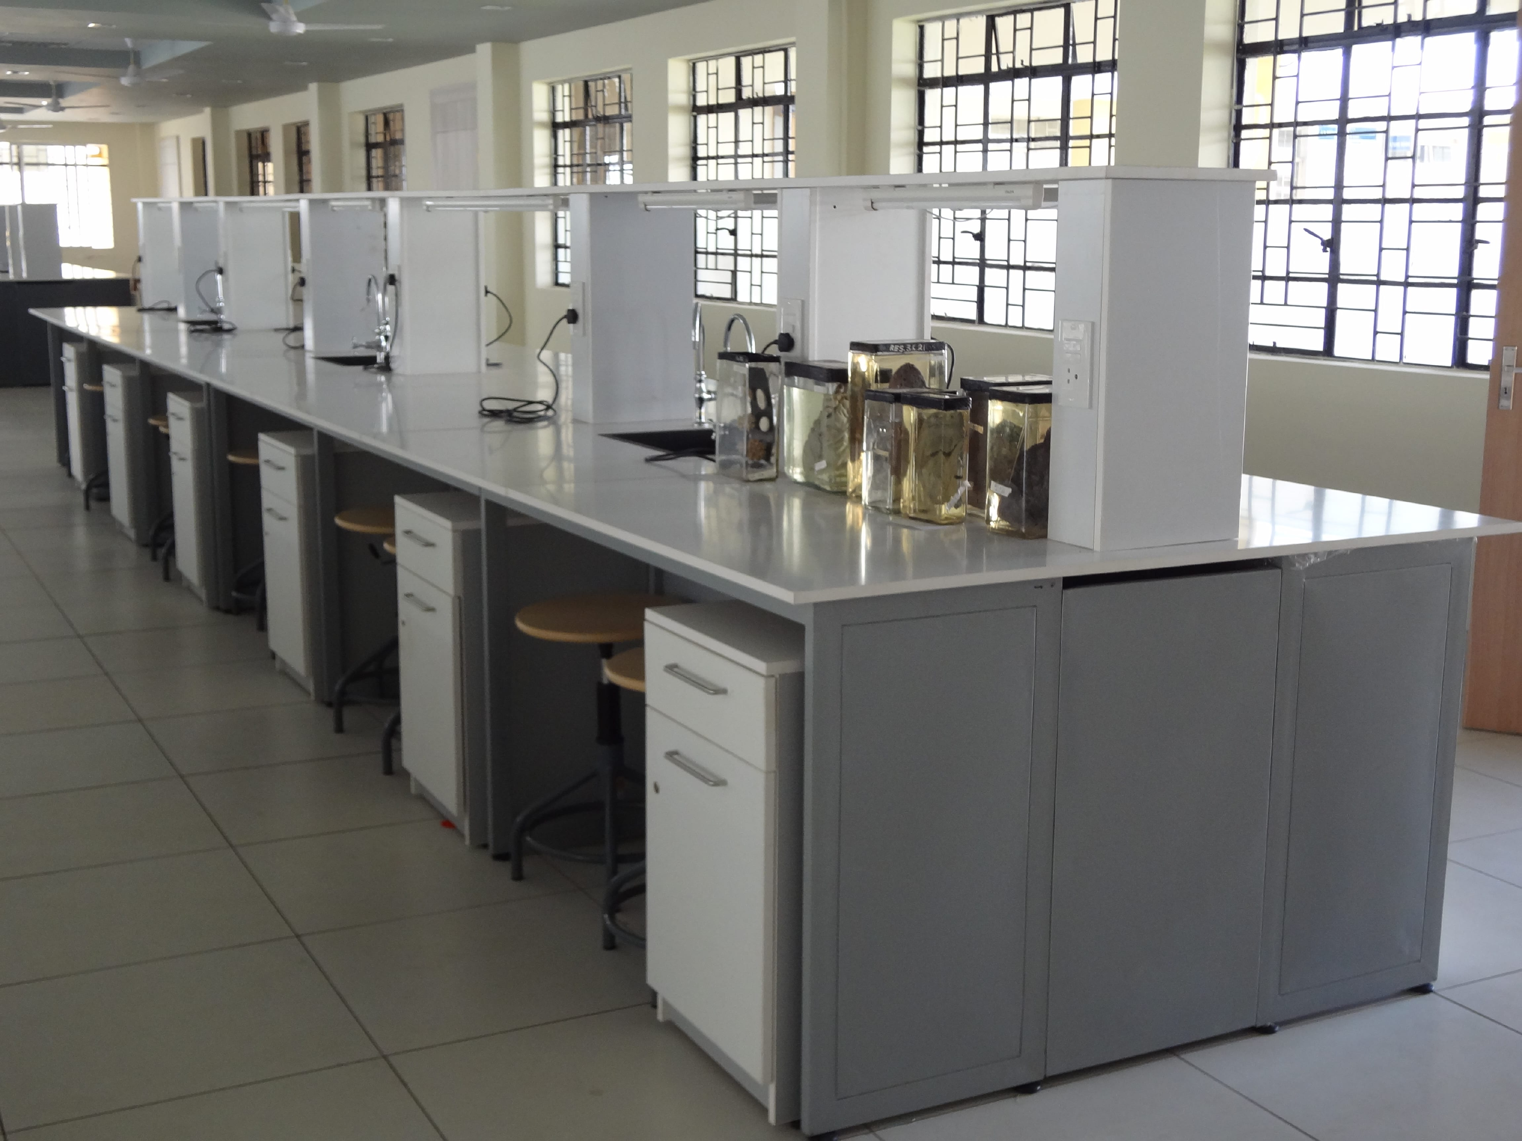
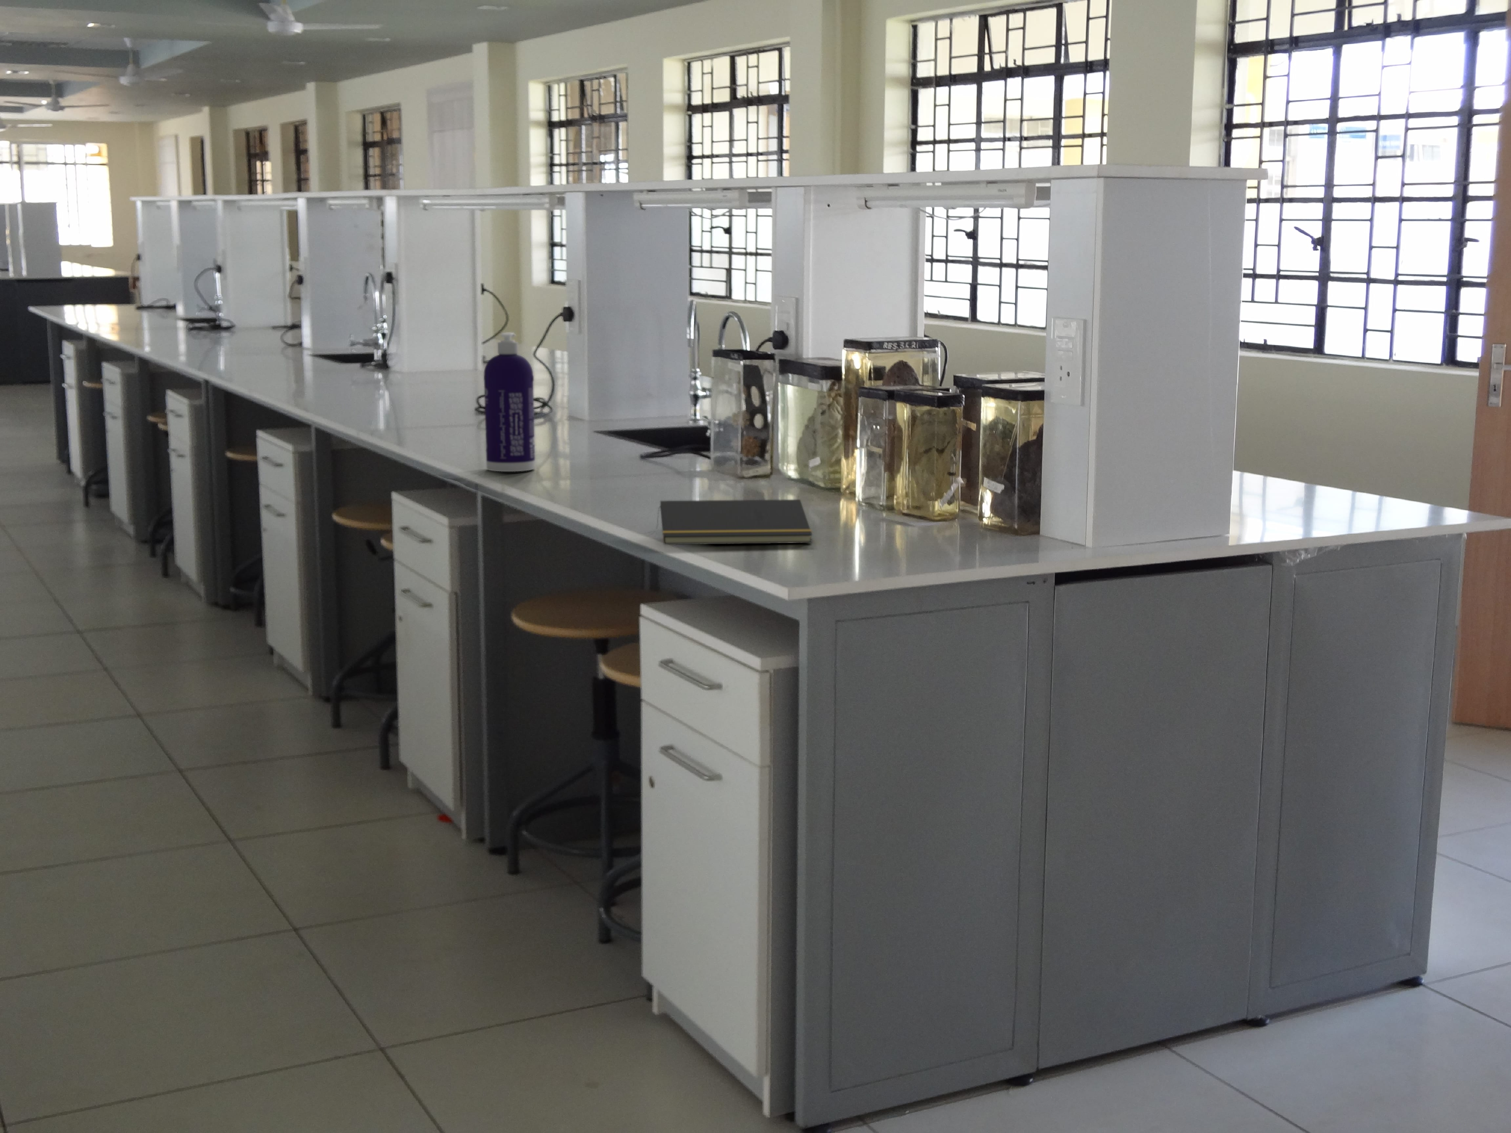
+ spray bottle (509, 401)
+ notepad (734, 521)
